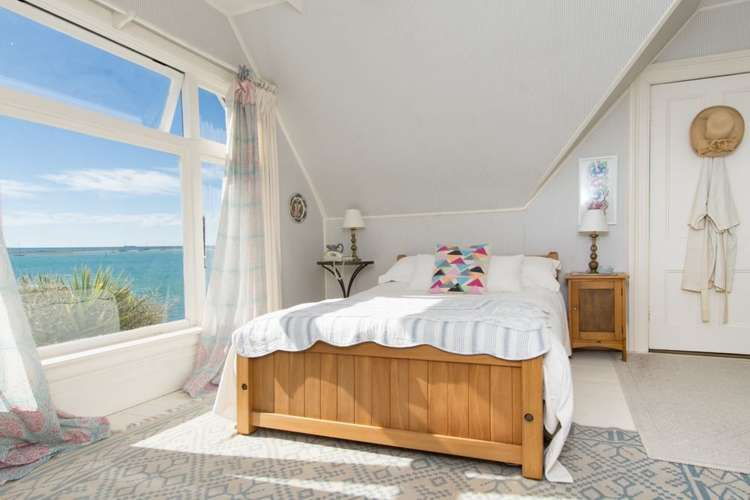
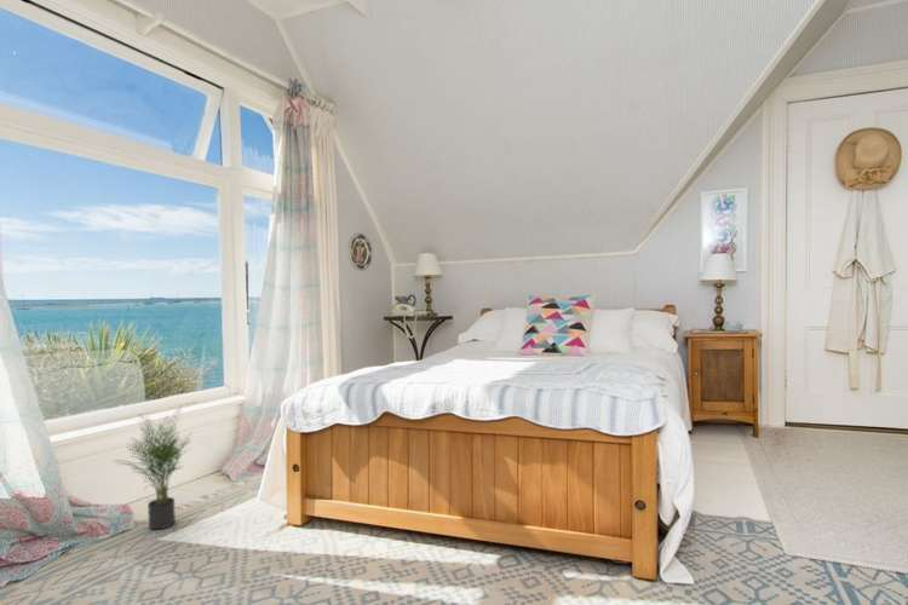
+ potted plant (155, 468)
